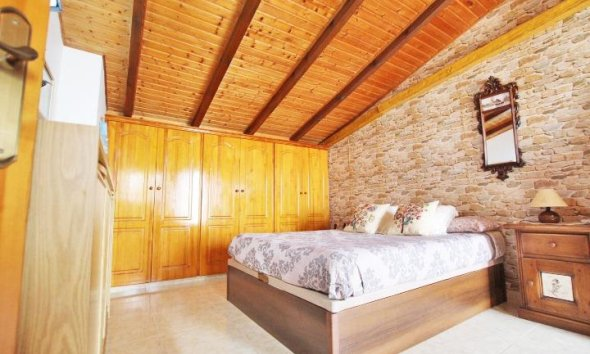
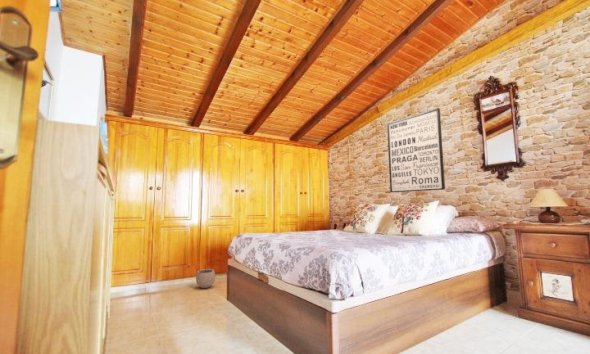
+ wall art (413, 153)
+ plant pot (205, 275)
